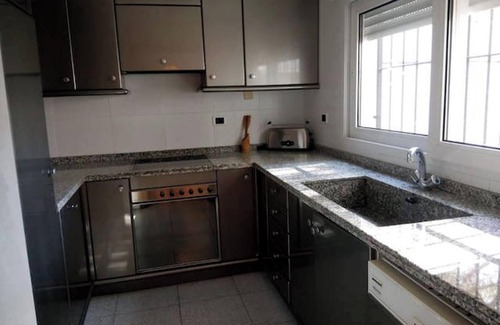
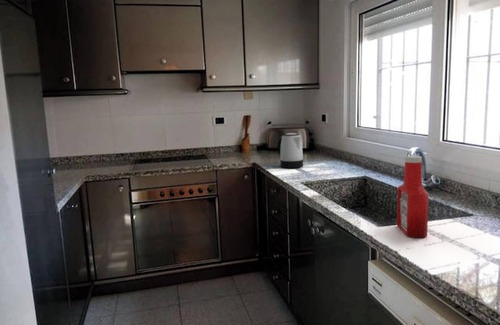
+ soap bottle (412, 194)
+ kettle (289, 149)
